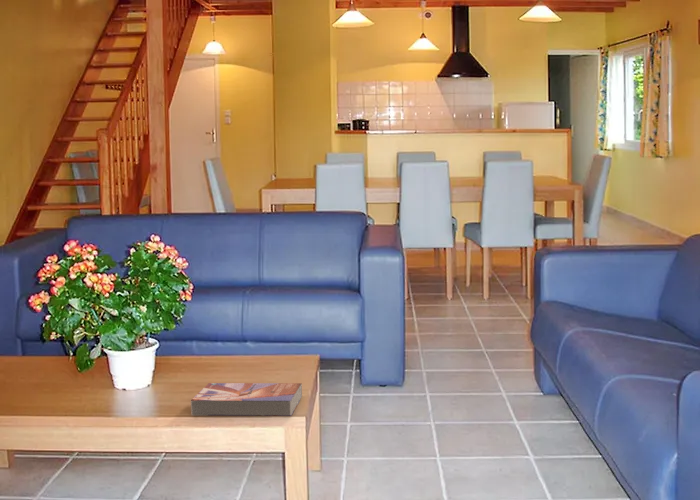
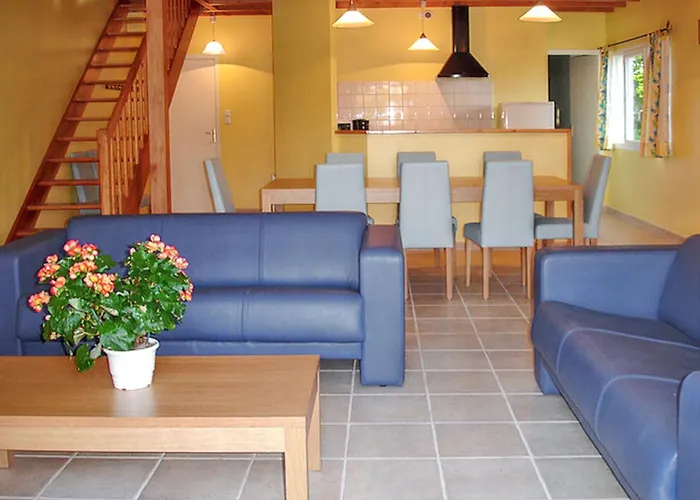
- textbook (248, 398)
